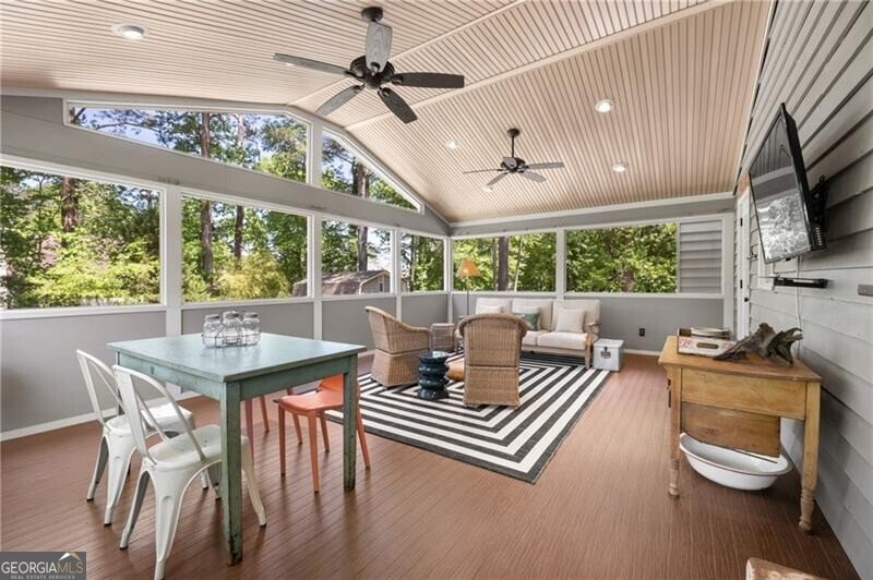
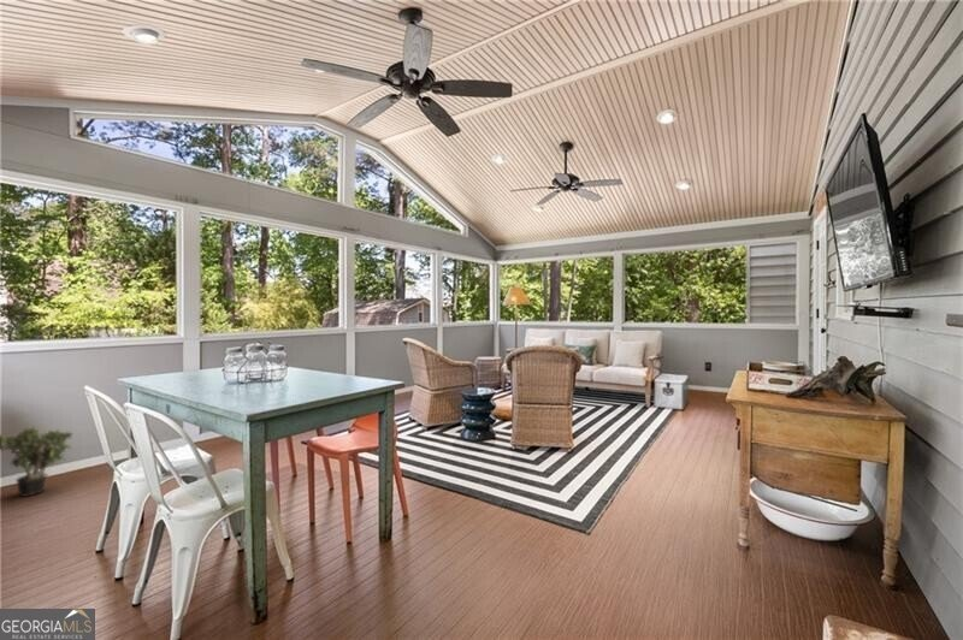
+ potted plant (34, 460)
